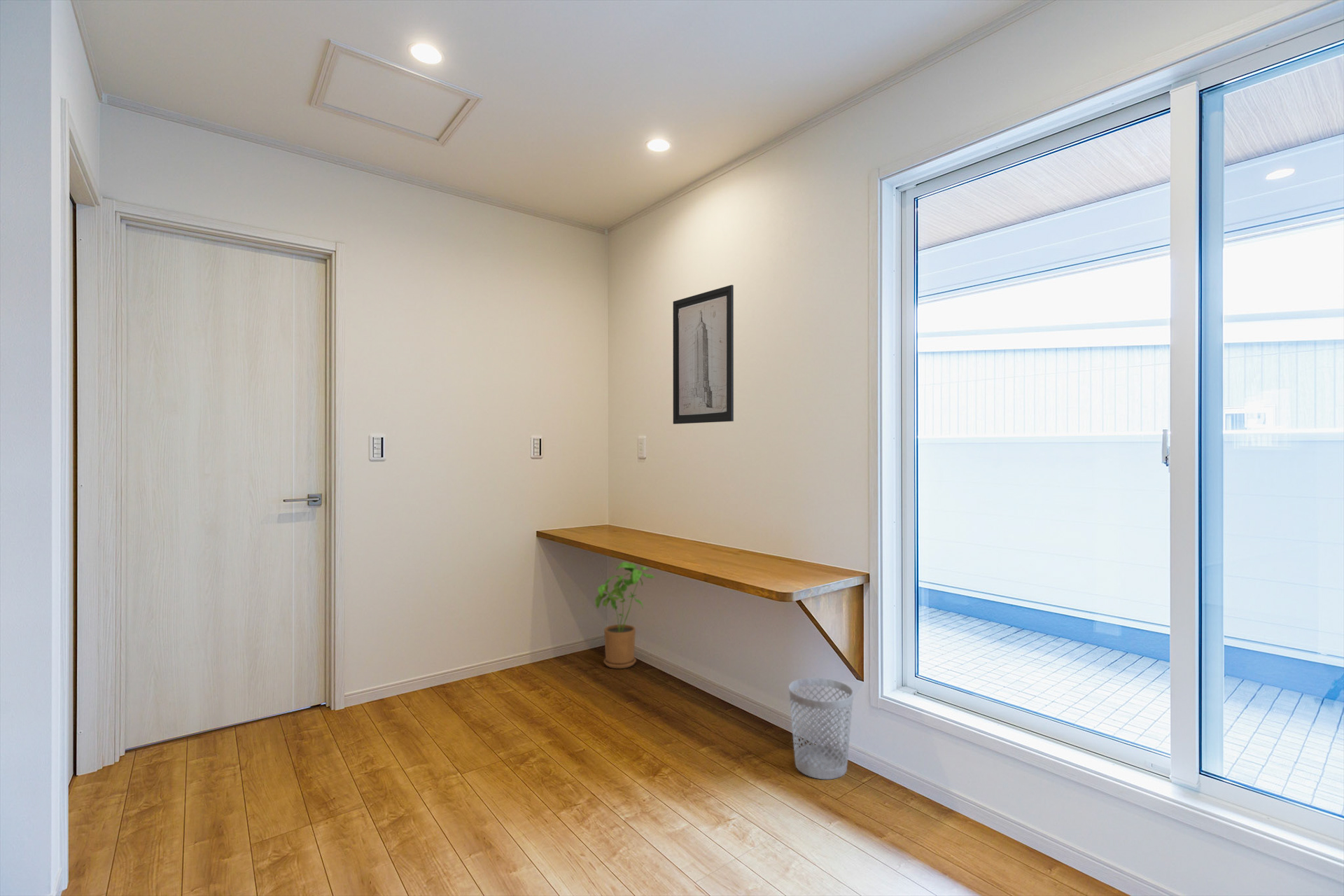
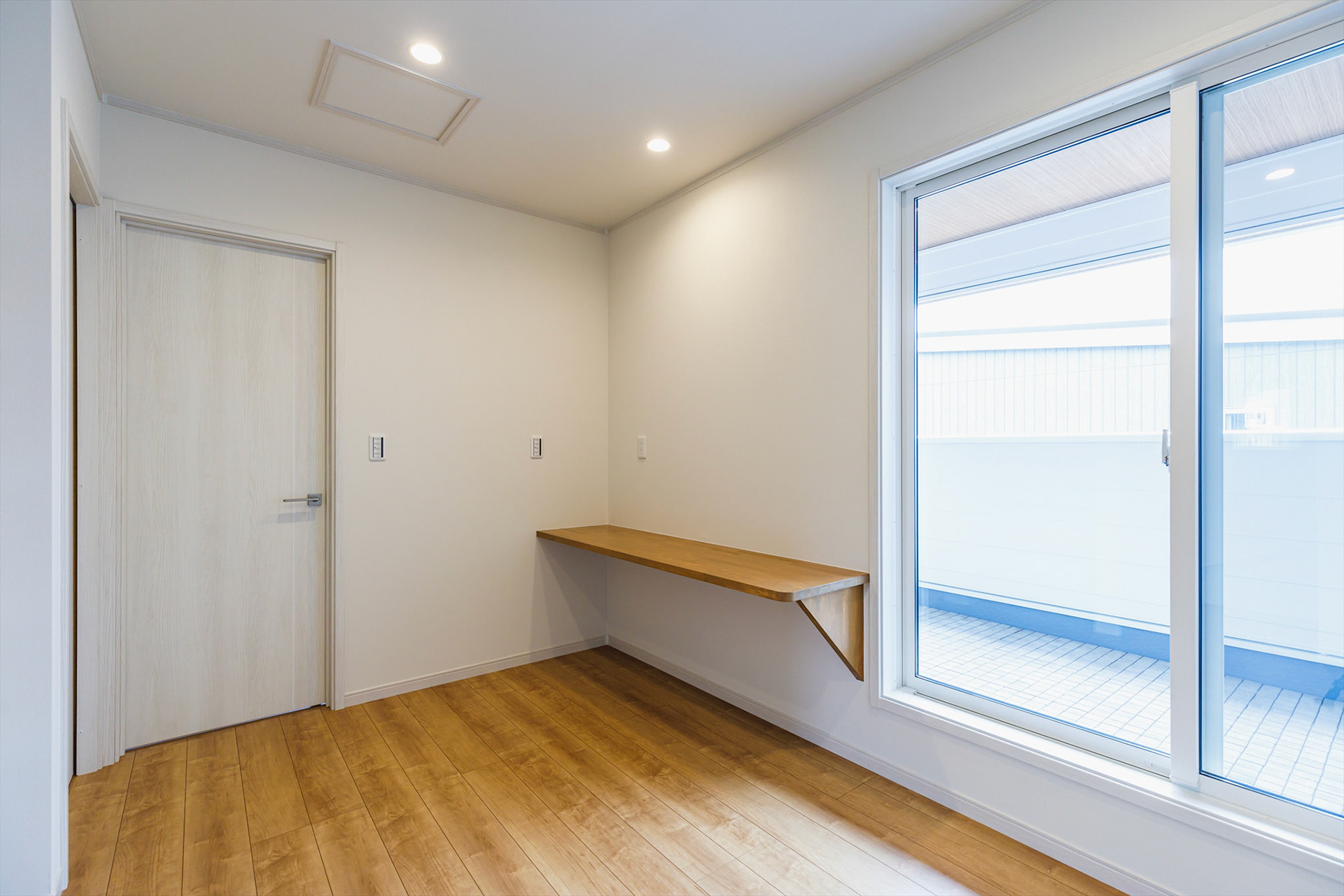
- wastebasket (820, 727)
- house plant (619, 614)
- wall art (701, 358)
